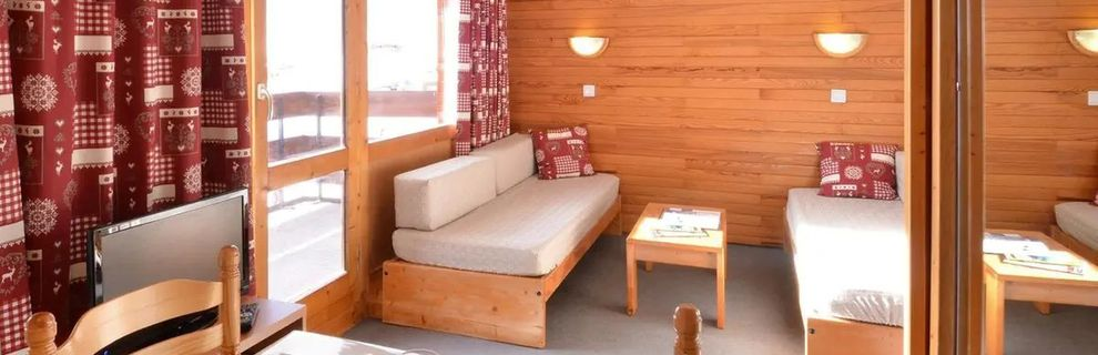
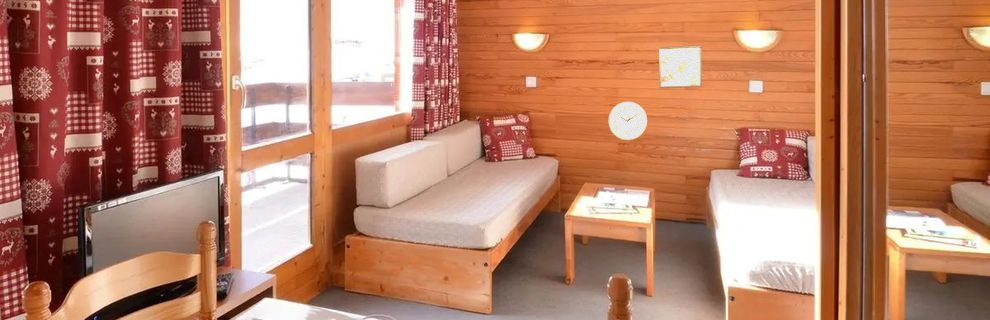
+ wall clock (627, 121)
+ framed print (680, 66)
